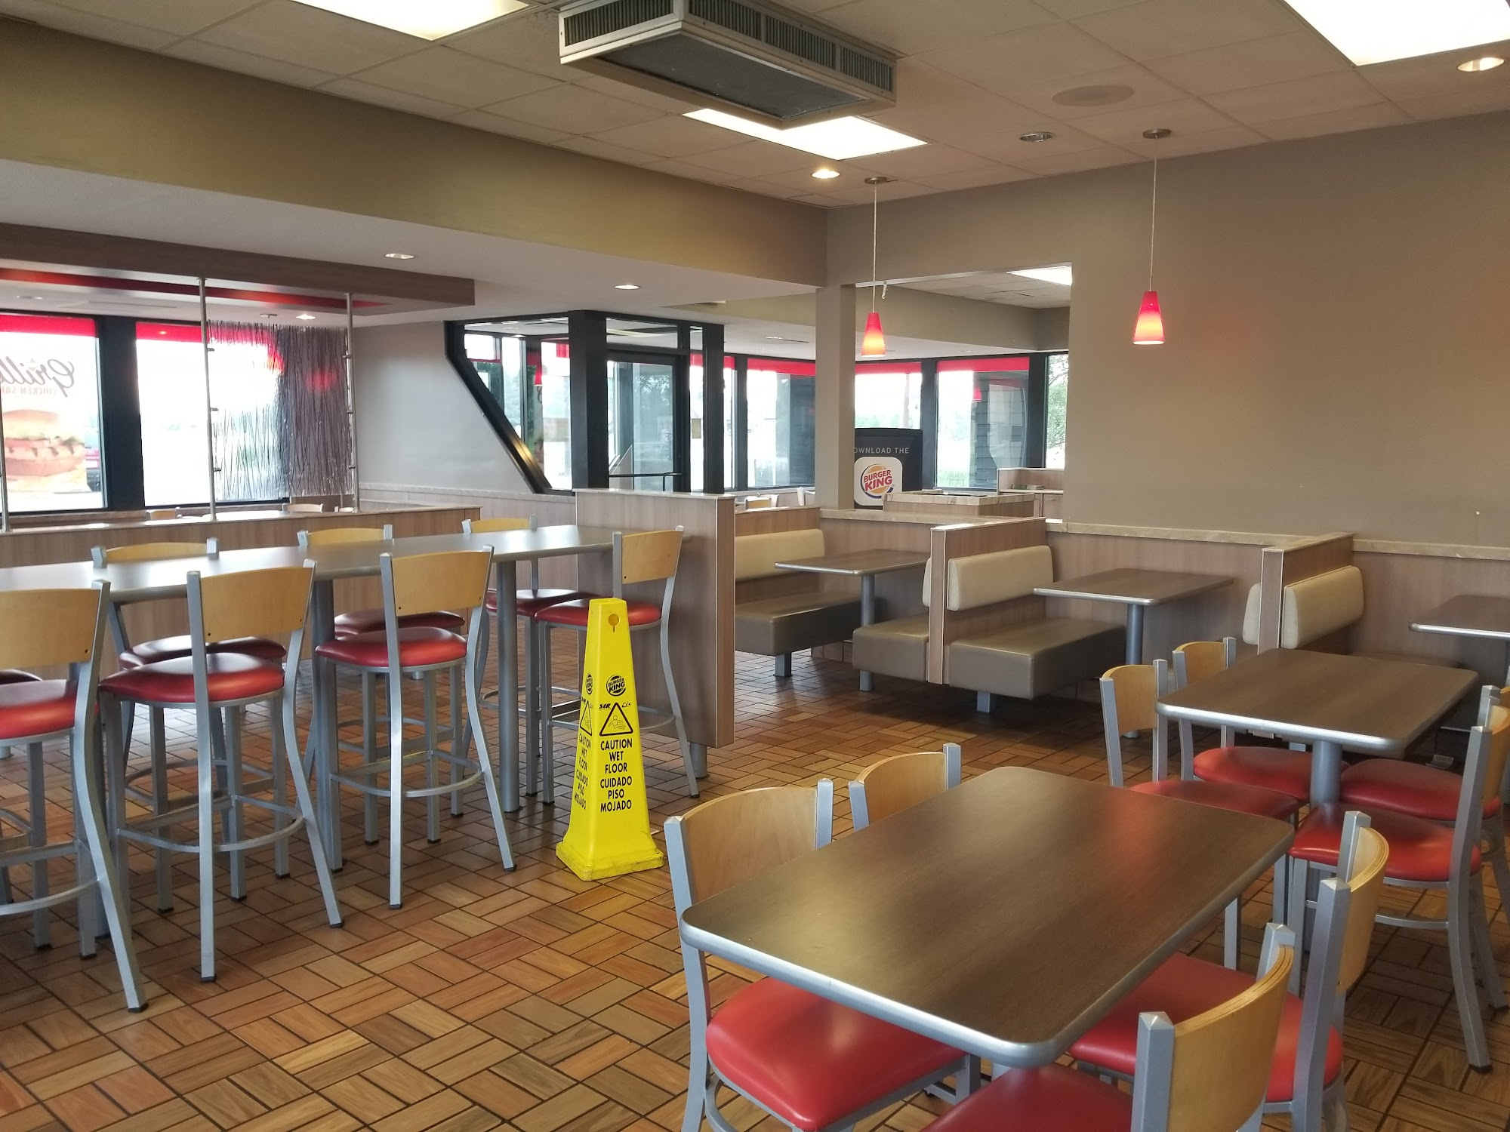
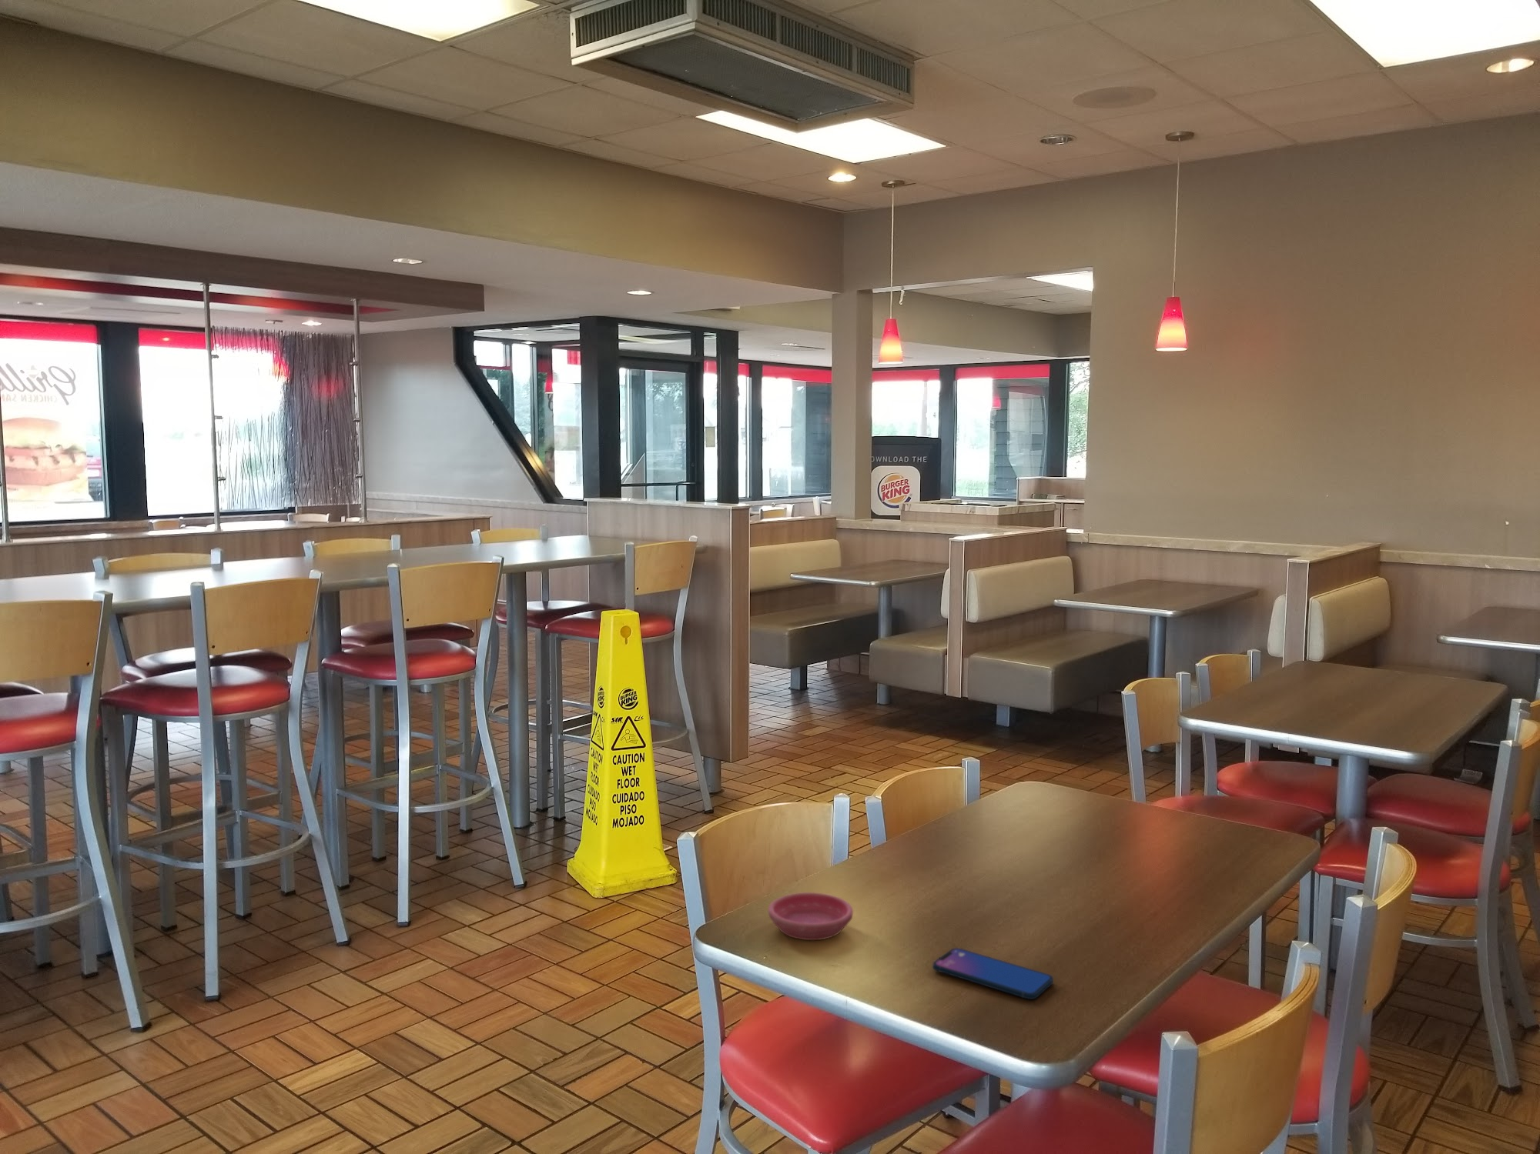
+ saucer (810, 918)
+ smartphone (992, 972)
